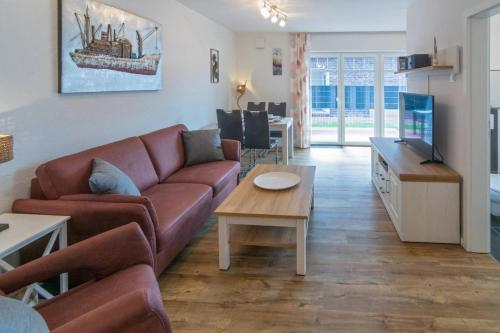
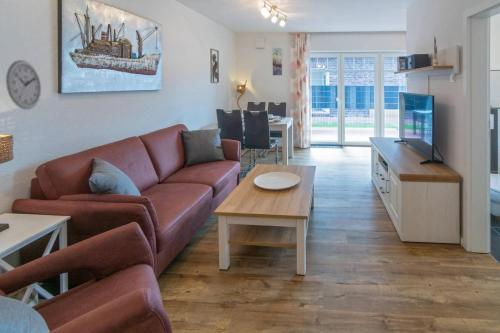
+ wall clock (25, 85)
